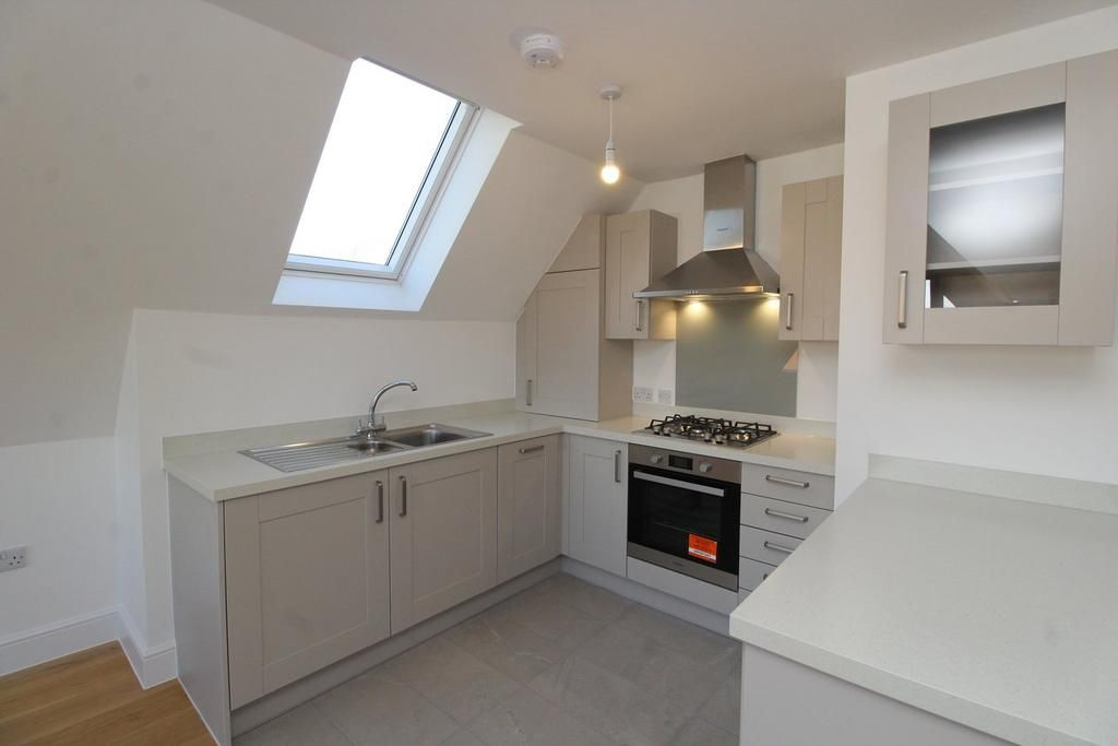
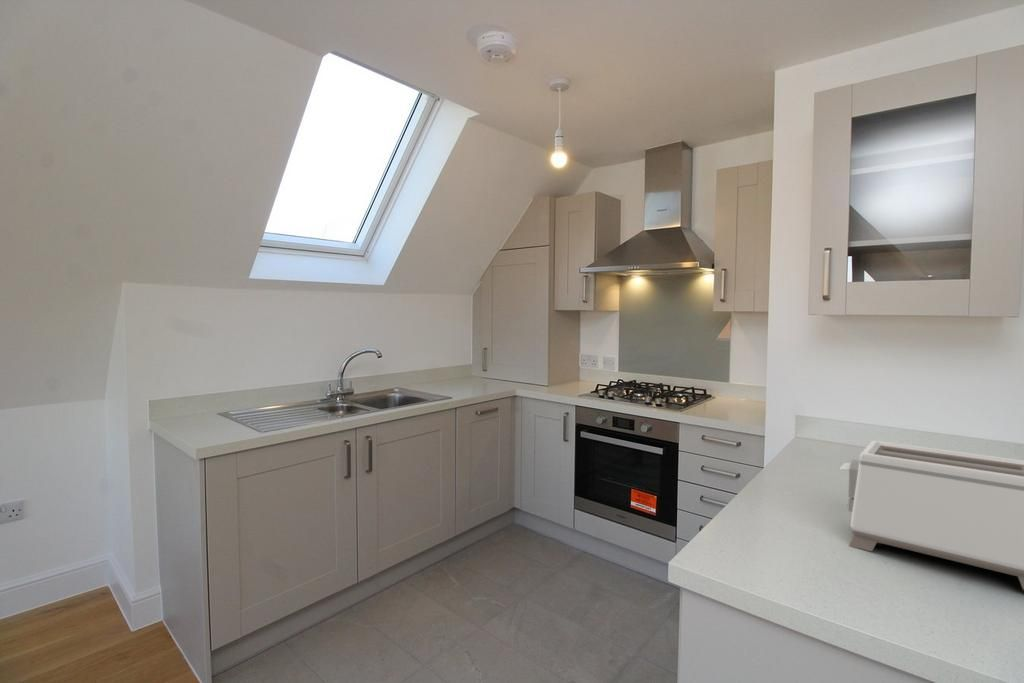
+ toaster (936, 504)
